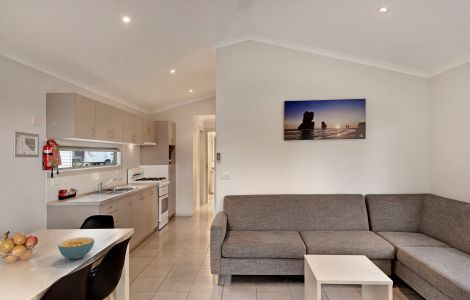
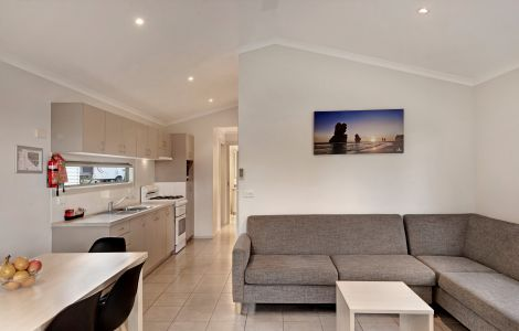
- cereal bowl (76, 249)
